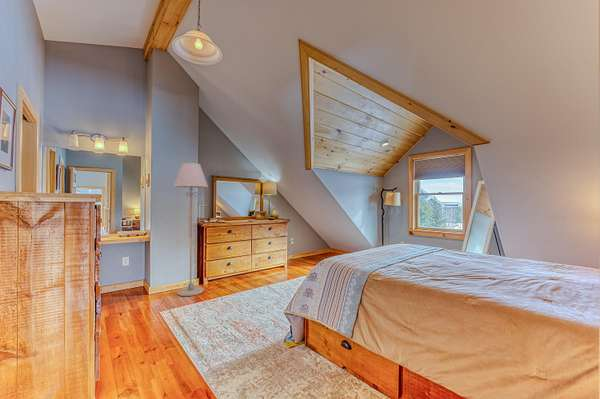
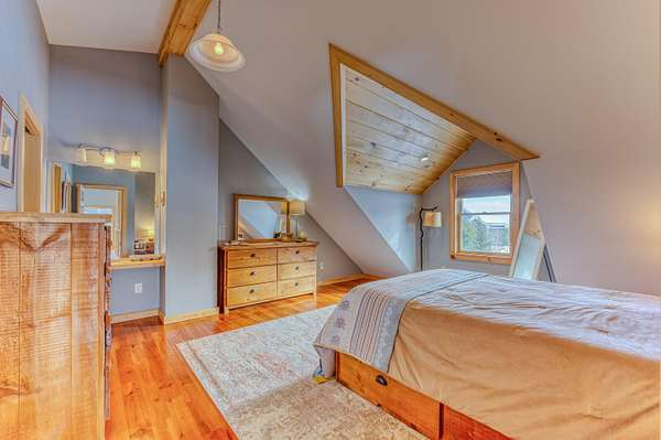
- floor lamp (191, 228)
